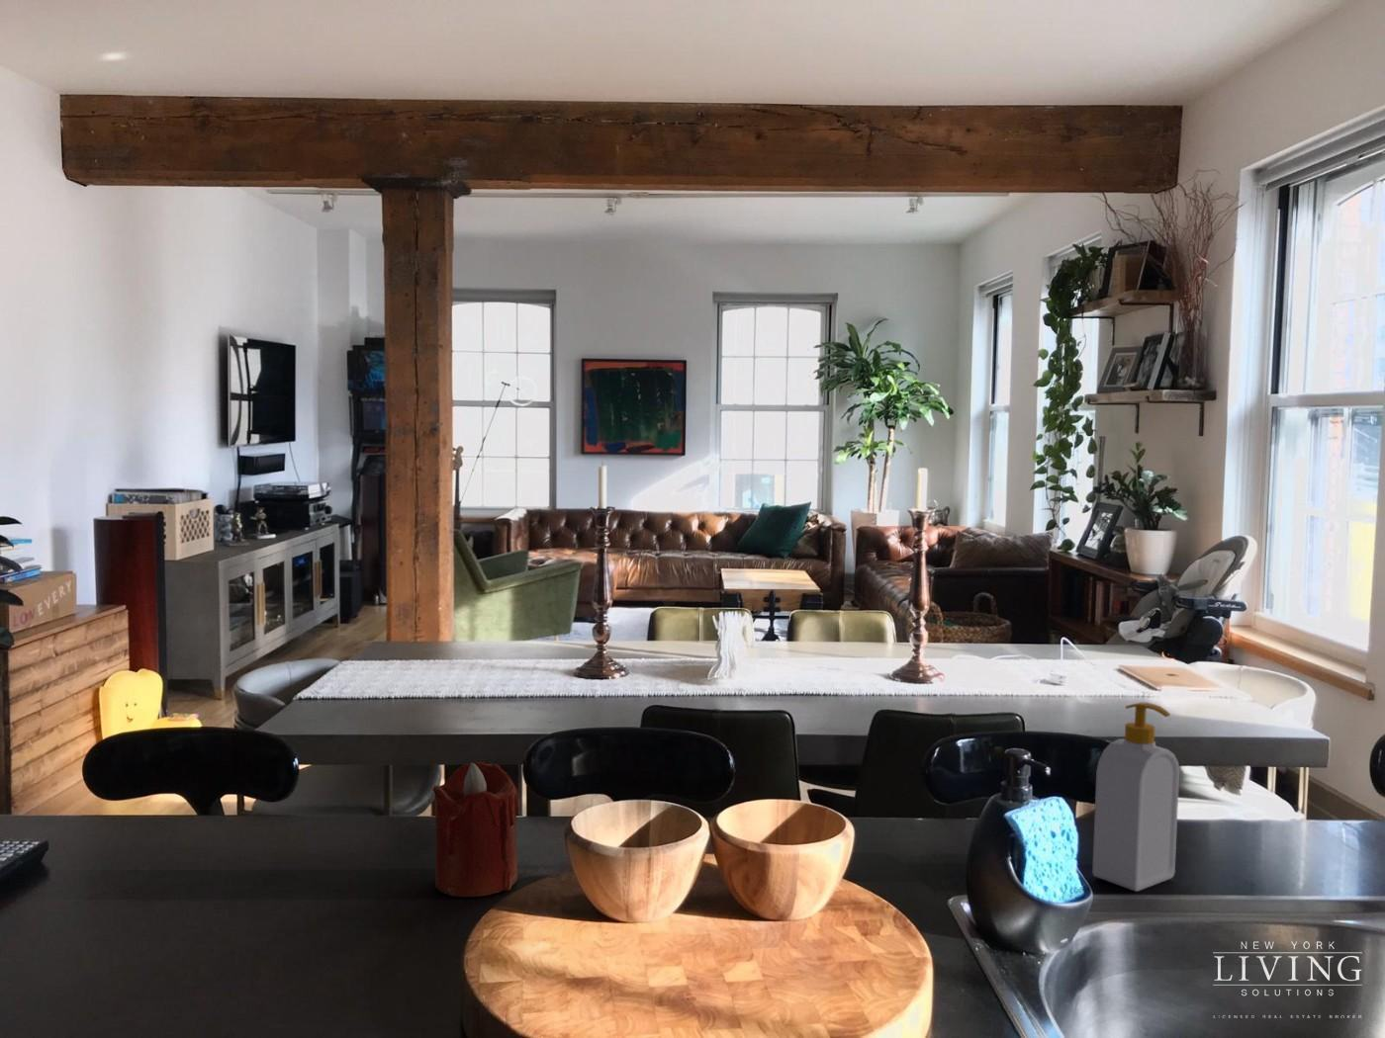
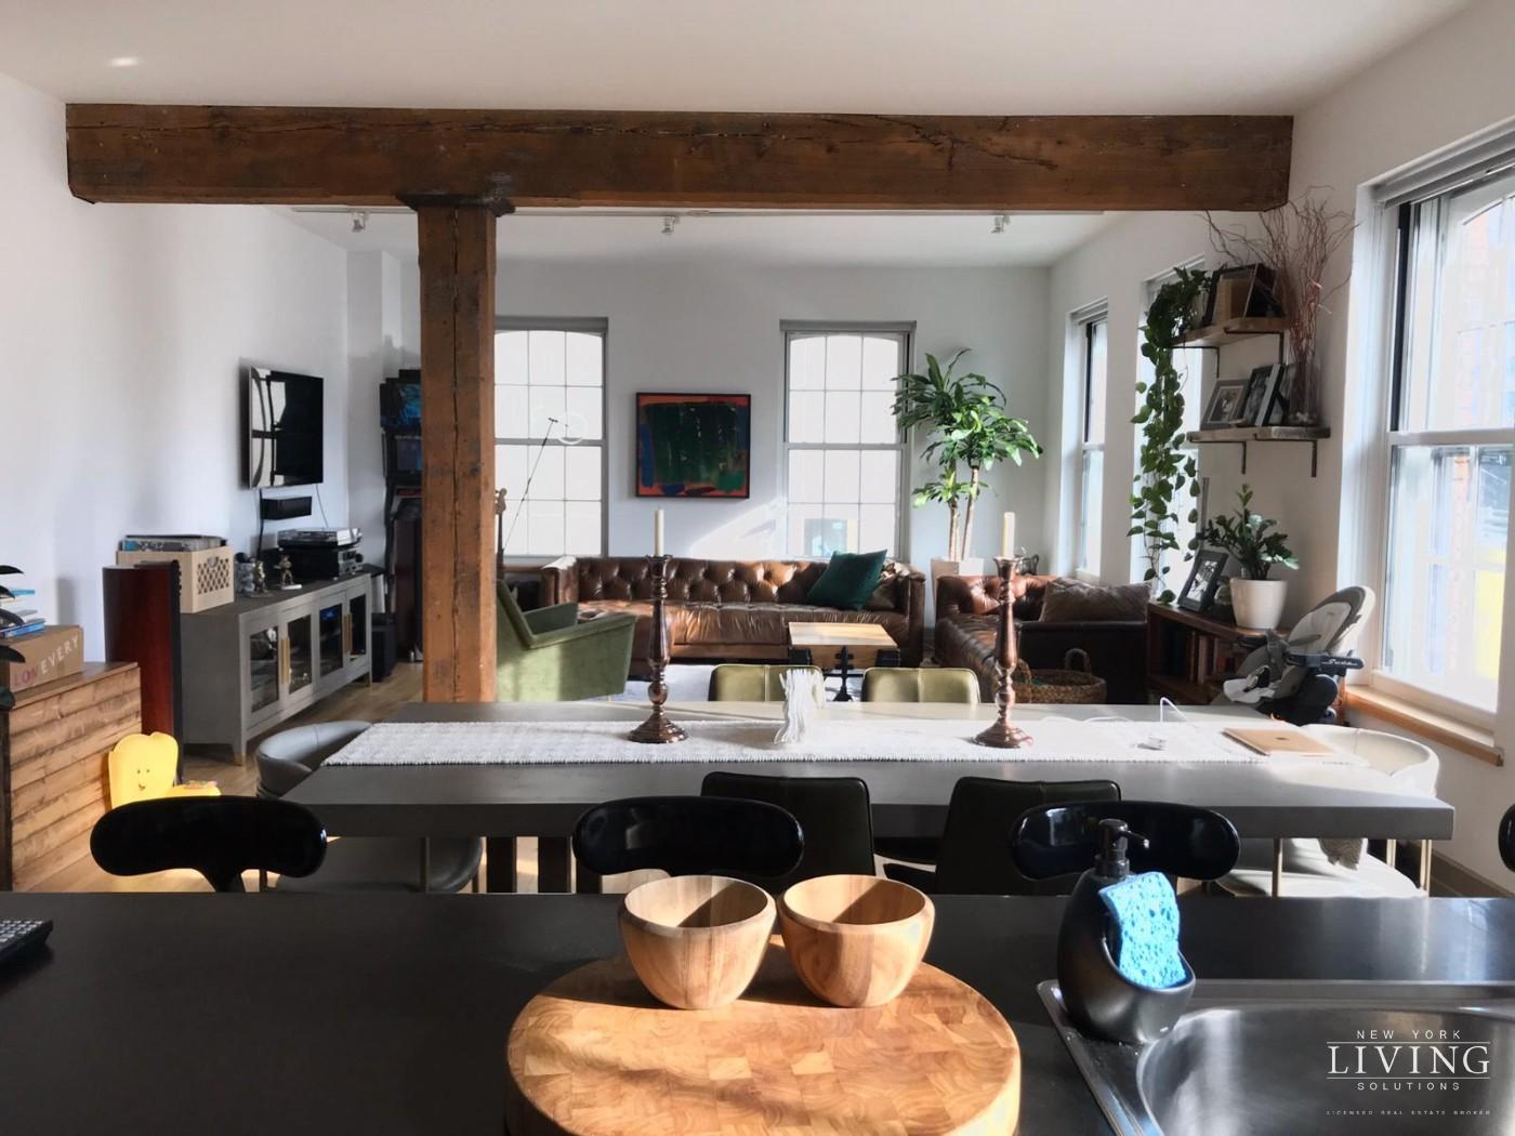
- candle (475, 822)
- soap bottle (1140, 790)
